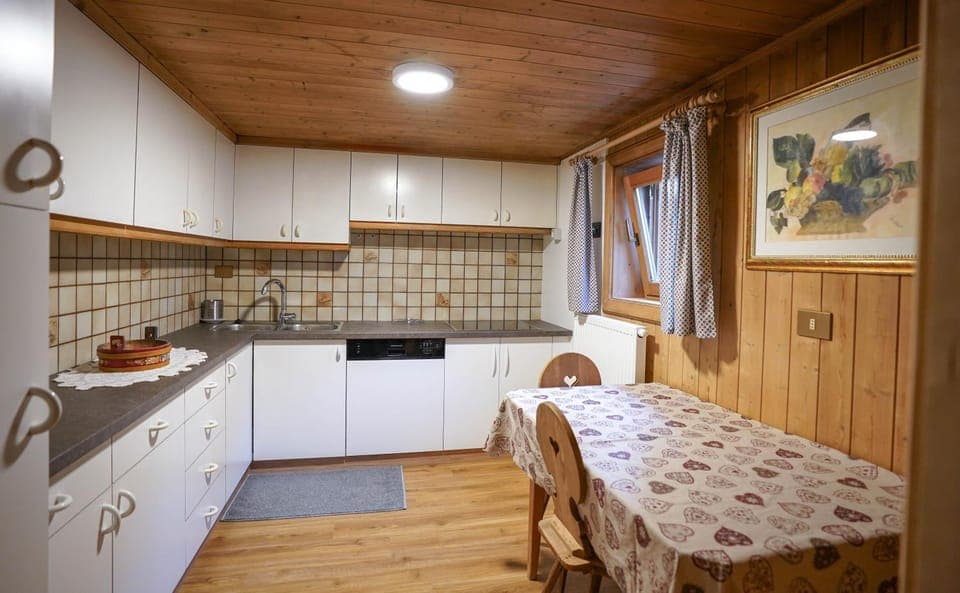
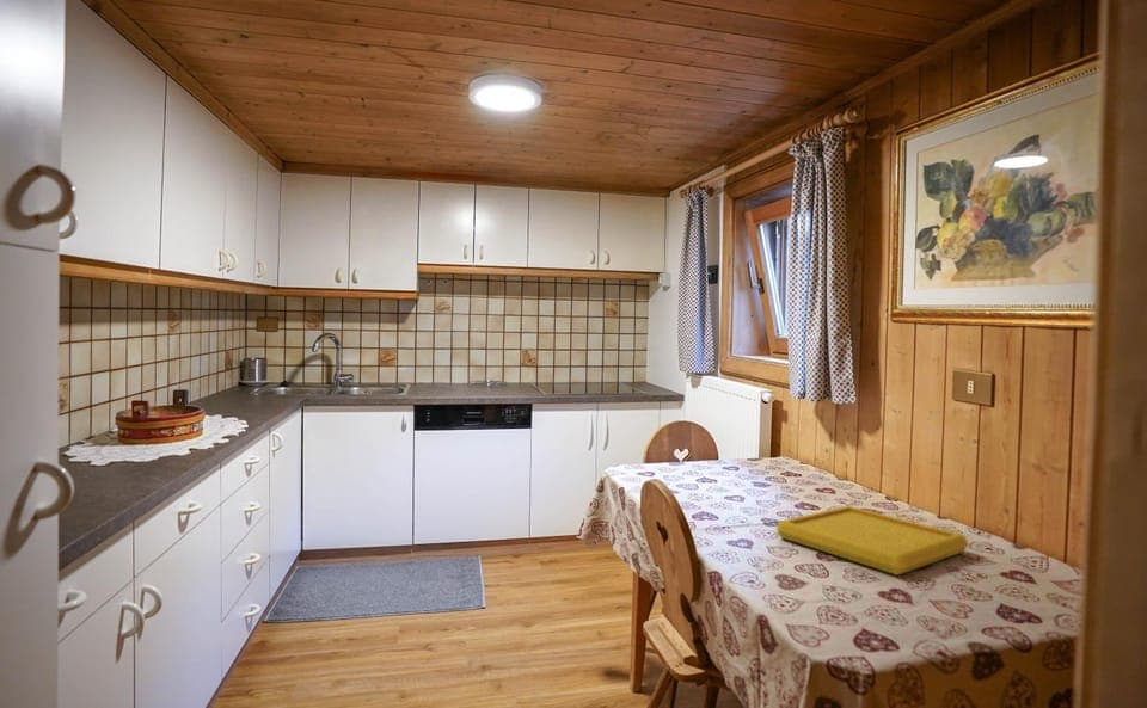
+ serving tray (869, 535)
